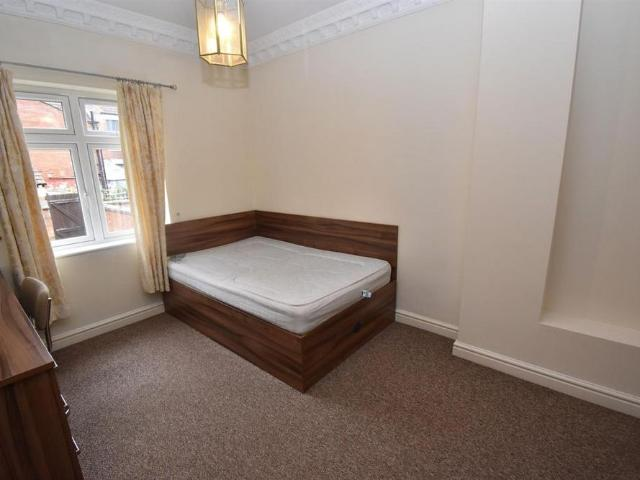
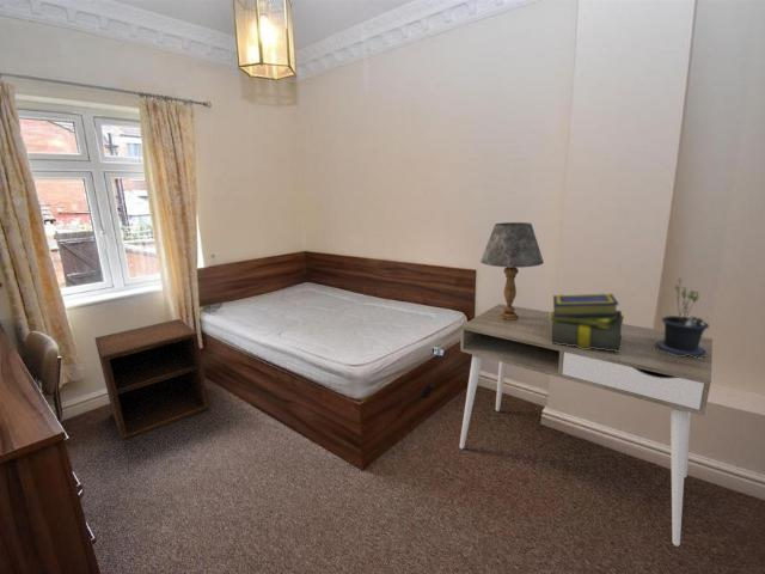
+ stack of books (585, 318)
+ desk (576, 381)
+ potted plant (684, 313)
+ nightstand (153, 373)
+ table lamp (510, 271)
